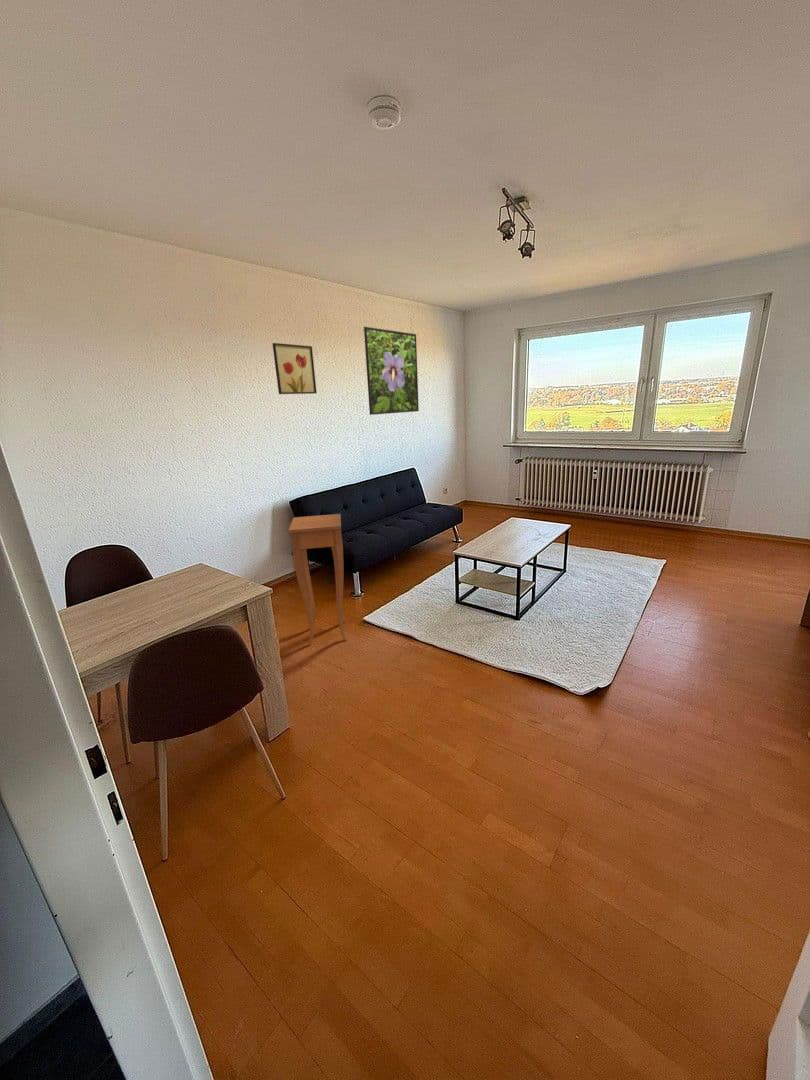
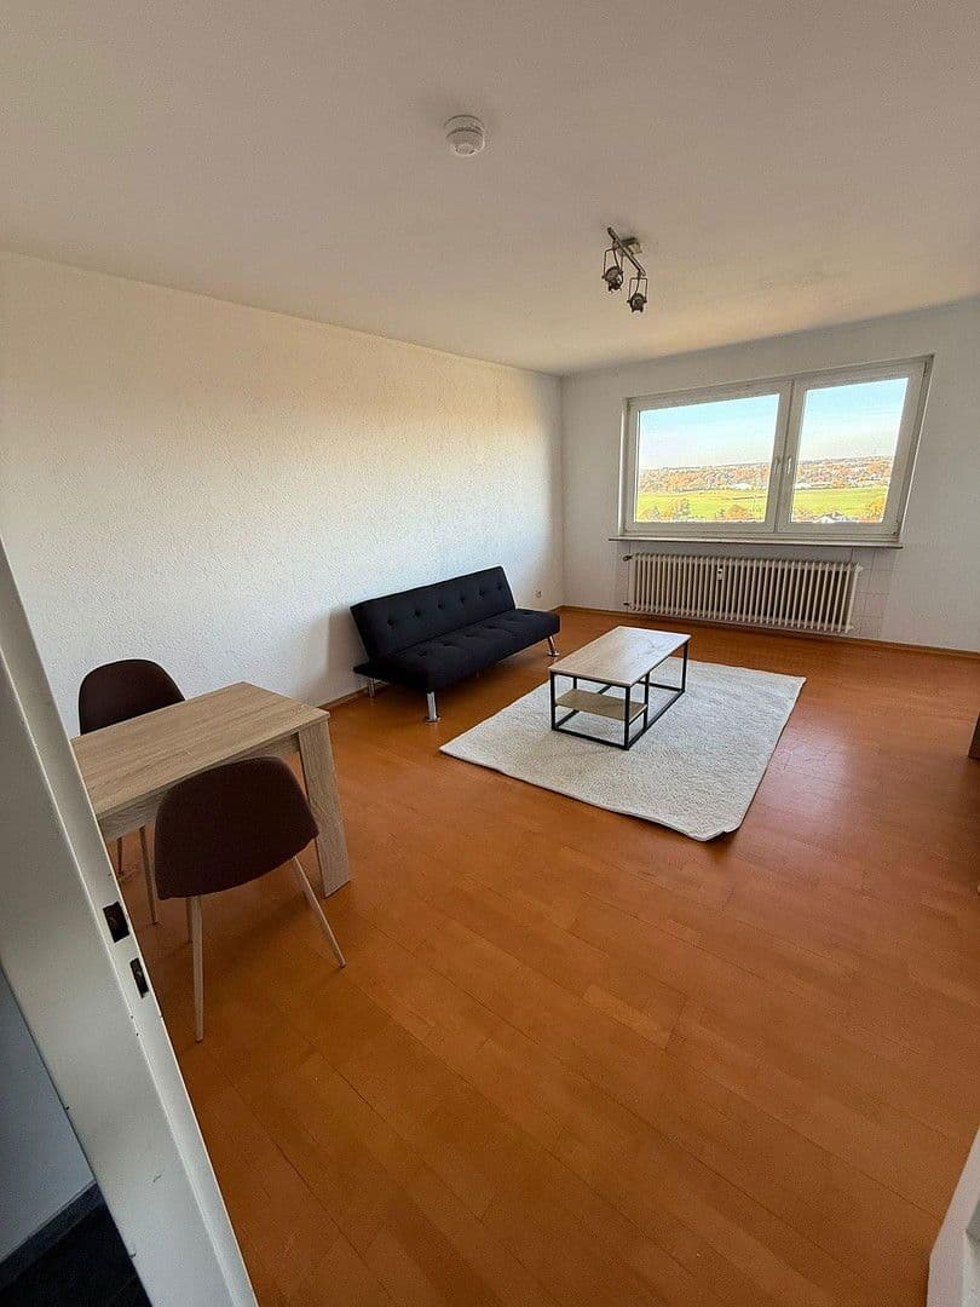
- wall art (295, 369)
- side table (310, 579)
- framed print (393, 372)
